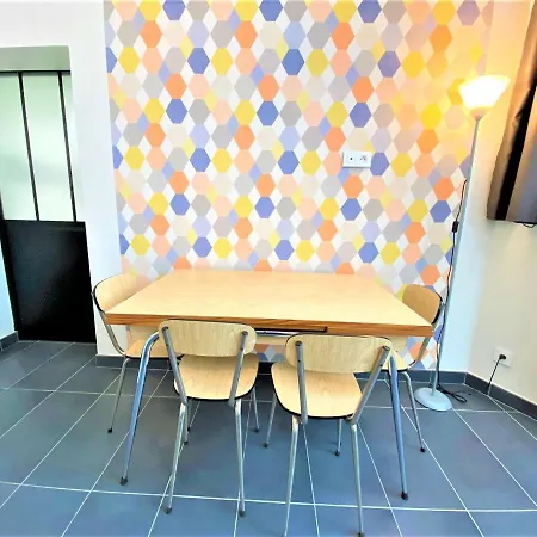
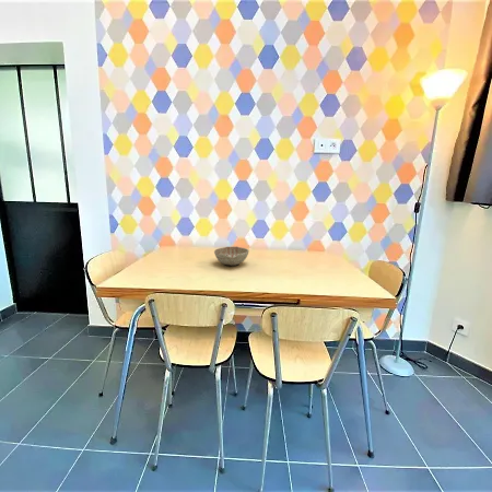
+ decorative bowl (231, 256)
